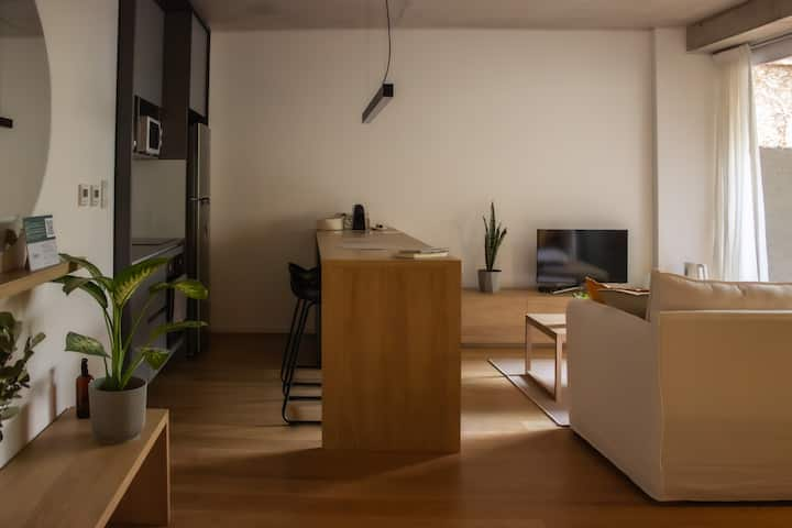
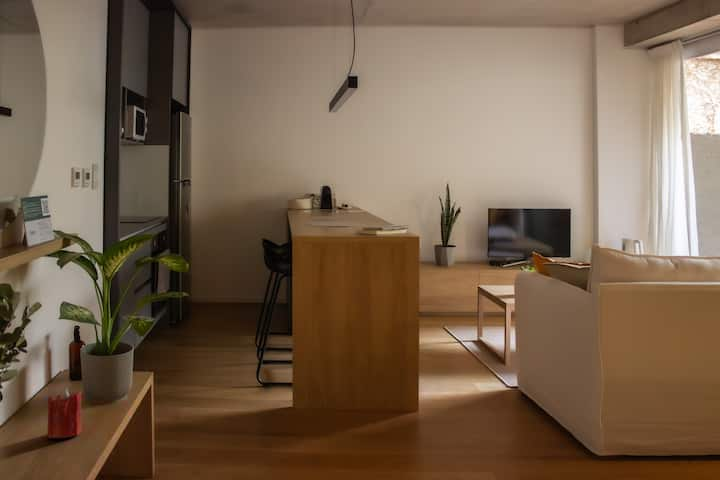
+ candle (64, 411)
